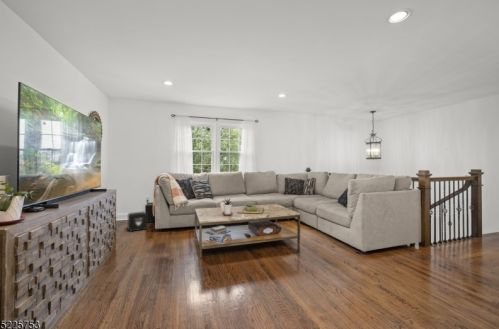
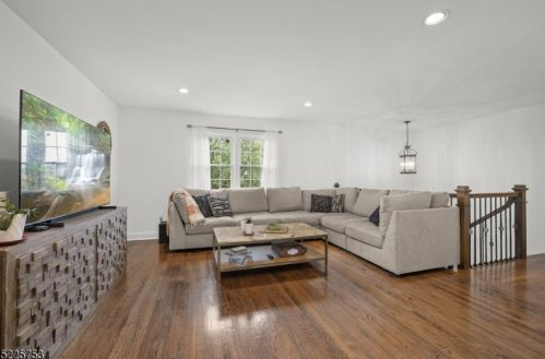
- air purifier (137, 221)
